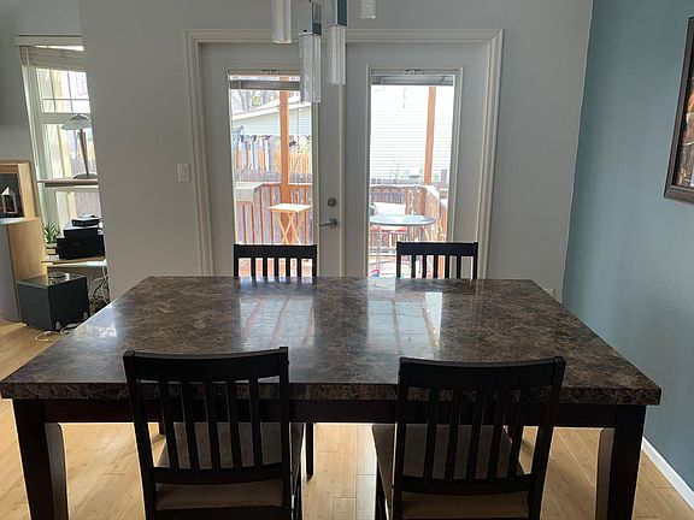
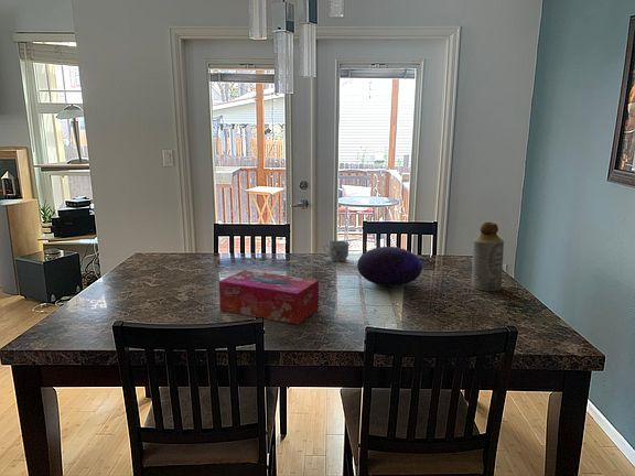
+ bottle (487, 255)
+ mug (335, 250)
+ tissue box (269, 294)
+ decorative orb (389, 266)
